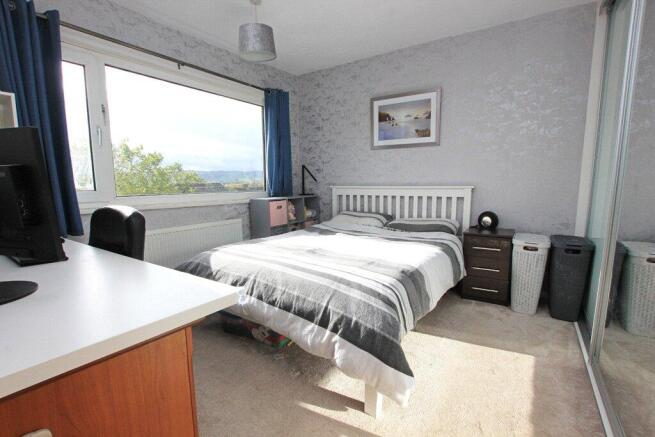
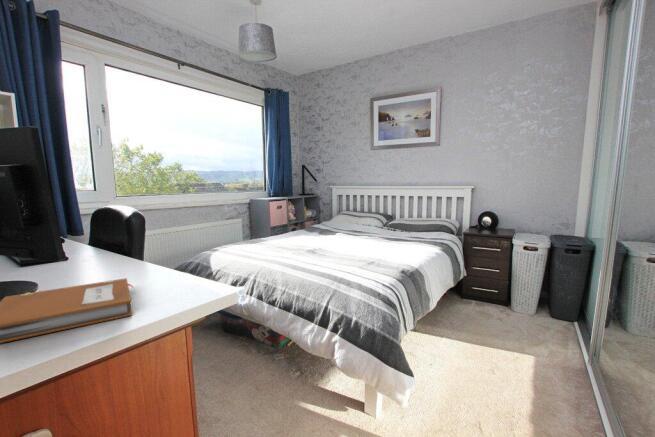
+ notebook (71, 304)
